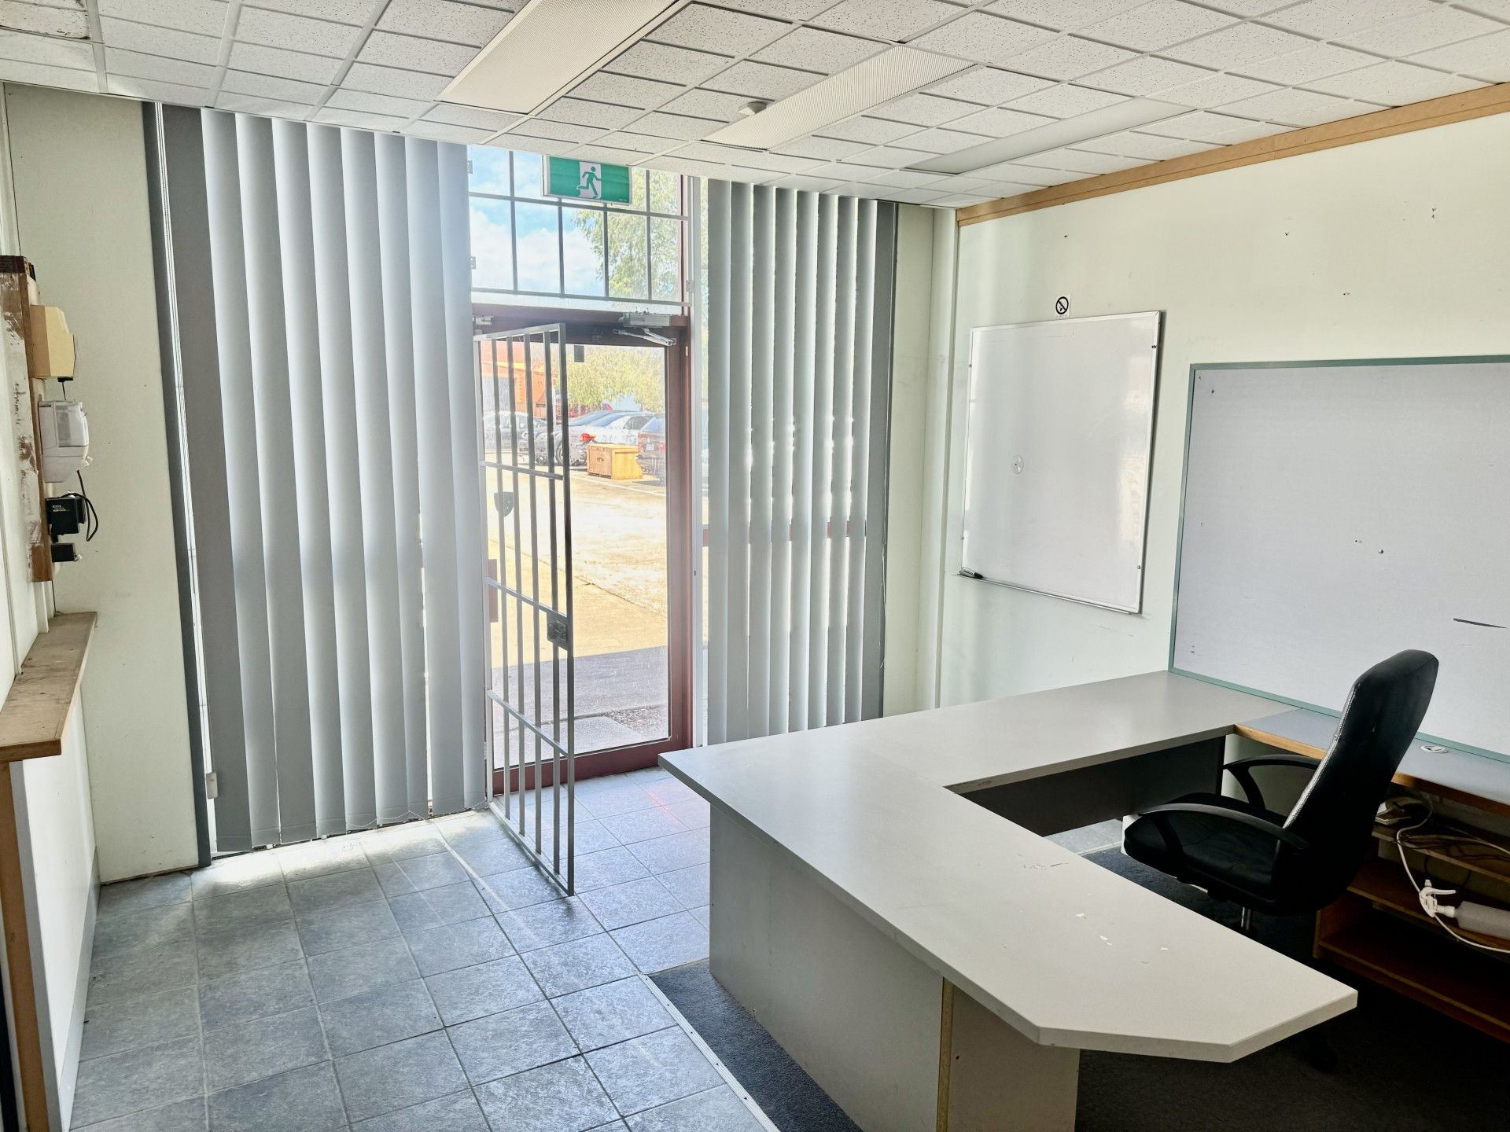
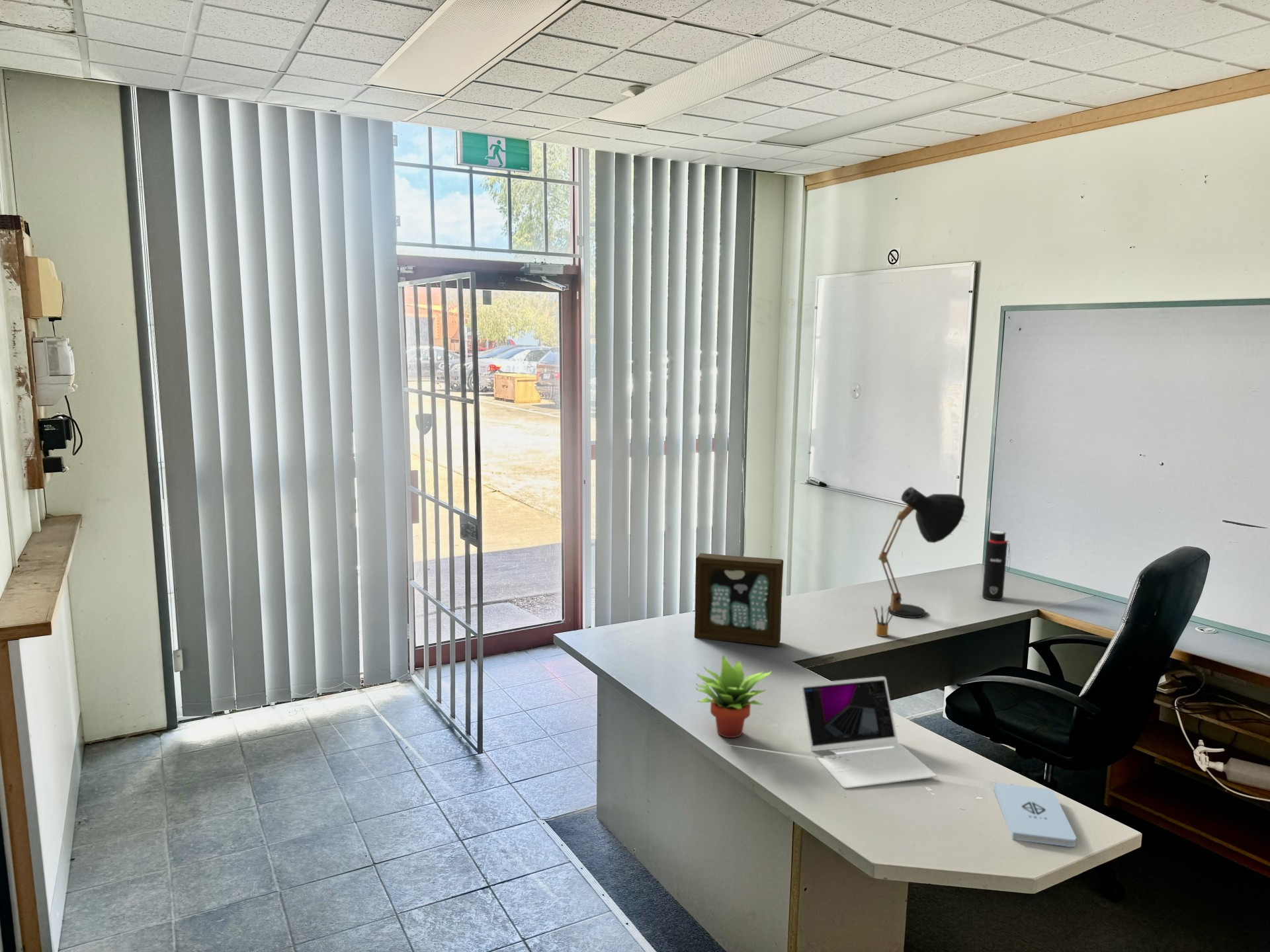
+ succulent plant (731, 697)
+ laptop (866, 725)
+ water bottle (997, 565)
+ pencil box (883, 621)
+ notepad (1033, 813)
+ desk lamp (927, 541)
+ picture frame (738, 599)
